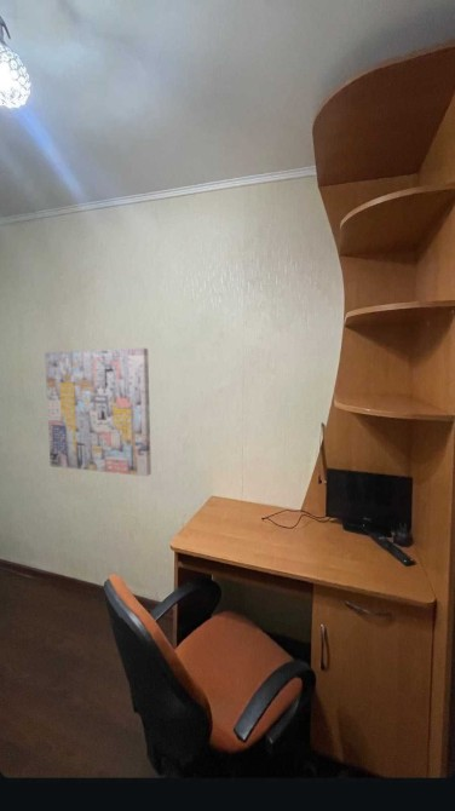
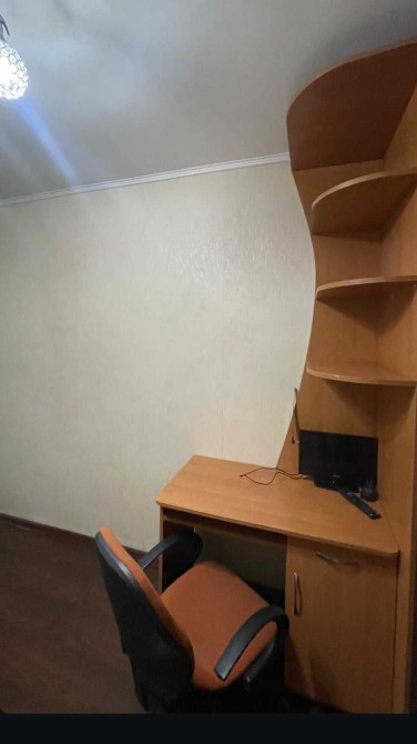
- wall art (96, 410)
